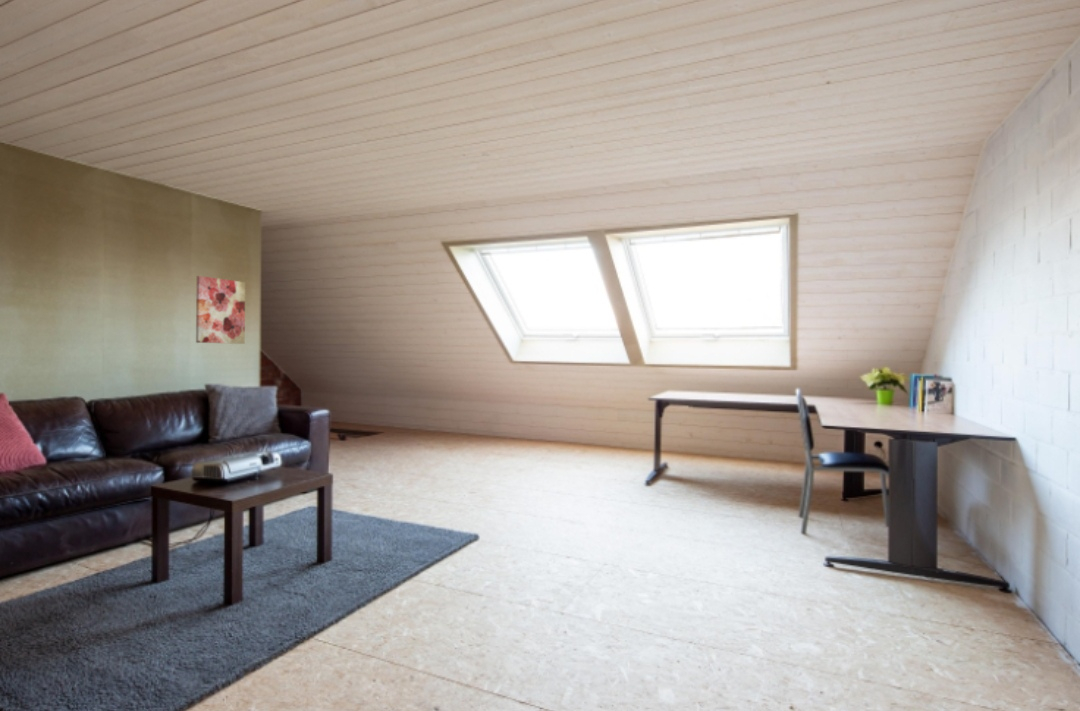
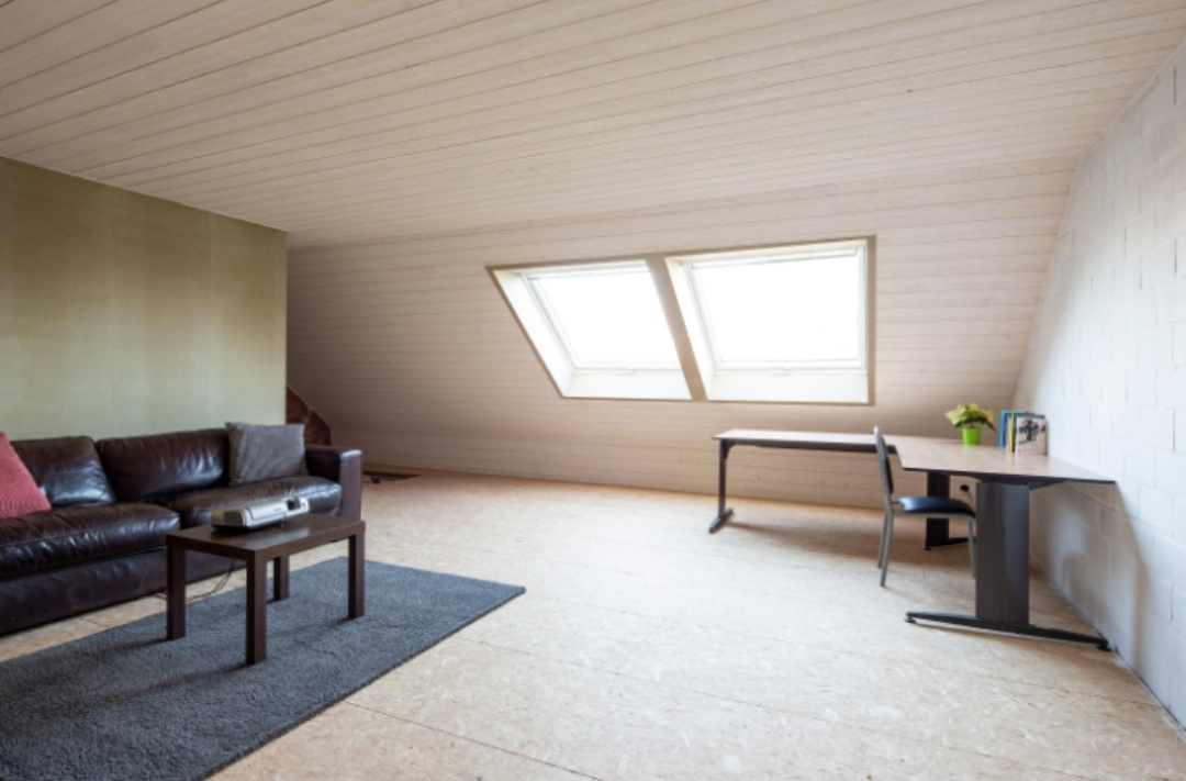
- wall art (221, 311)
